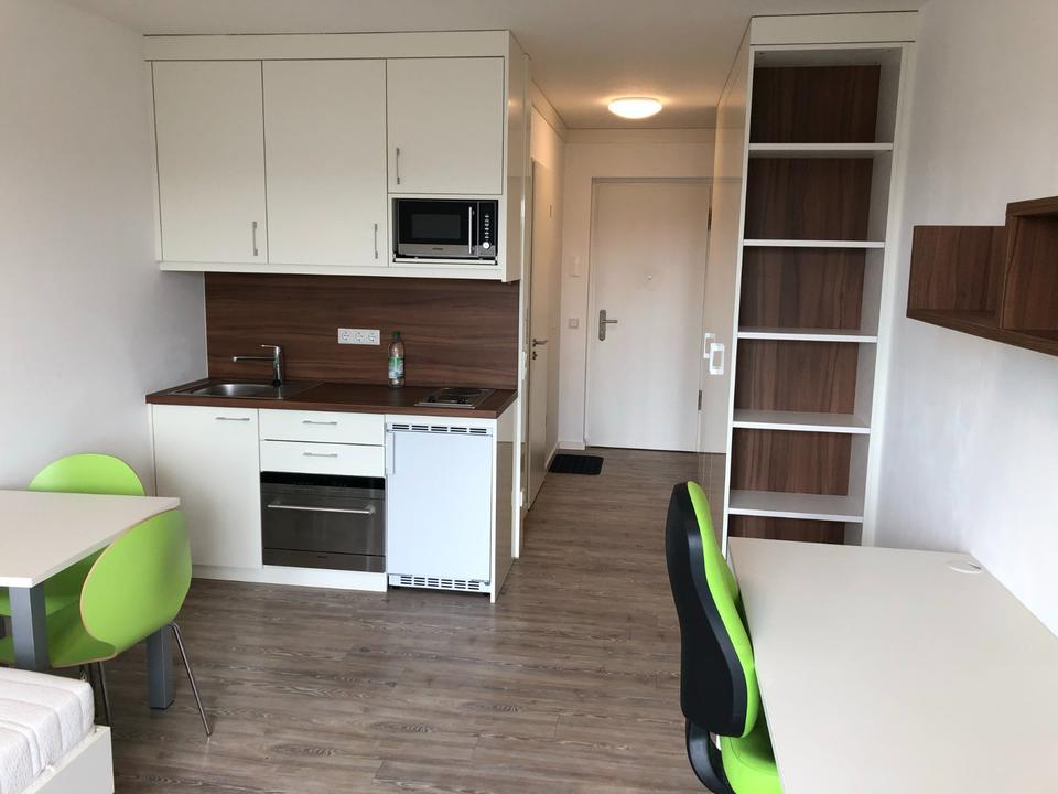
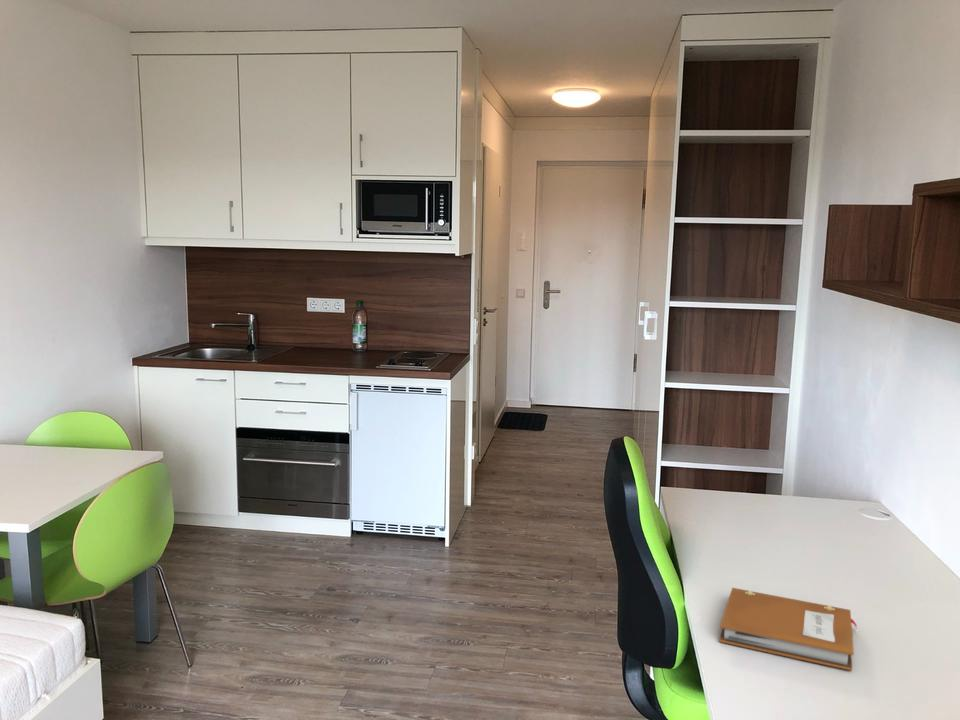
+ notebook (790, 624)
